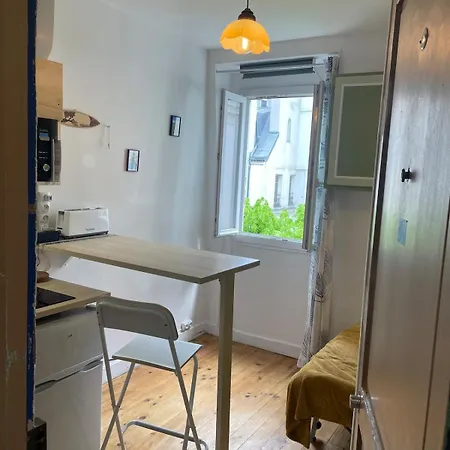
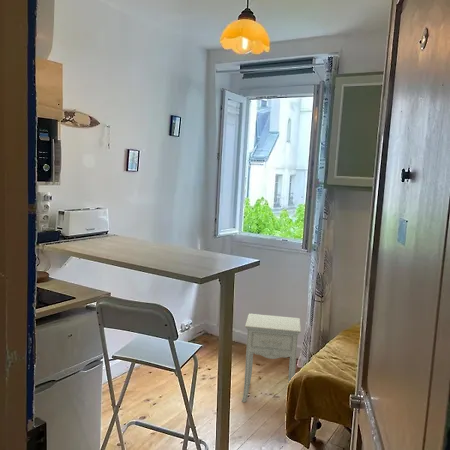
+ nightstand (270, 358)
